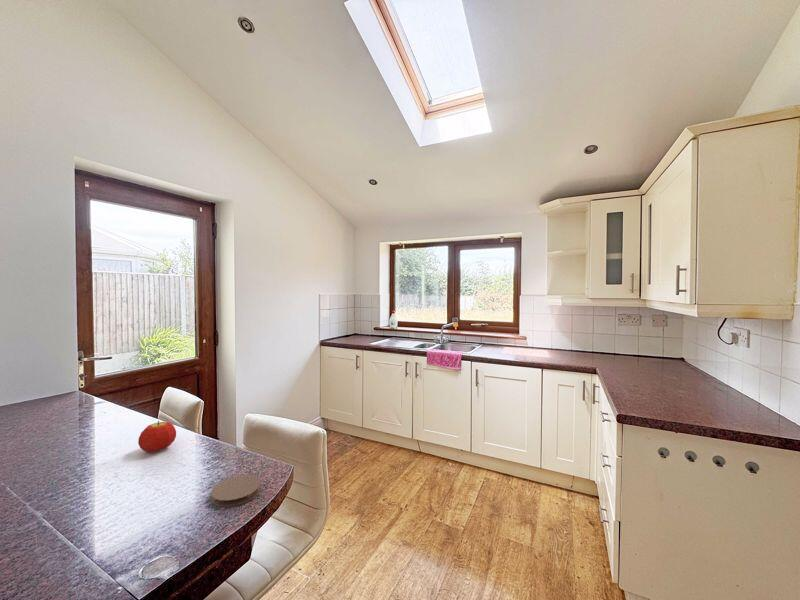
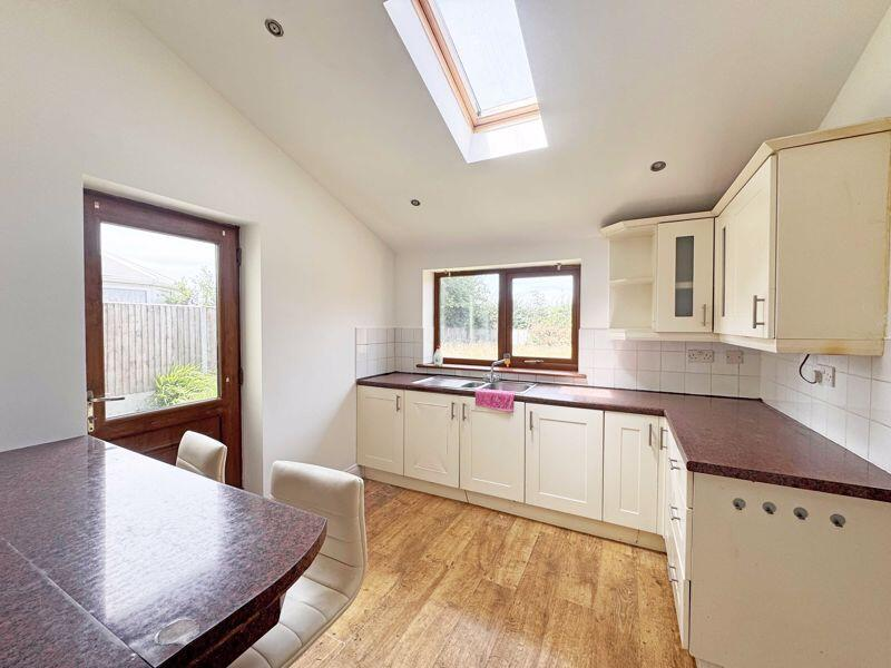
- fruit (157, 435)
- coaster (236, 489)
